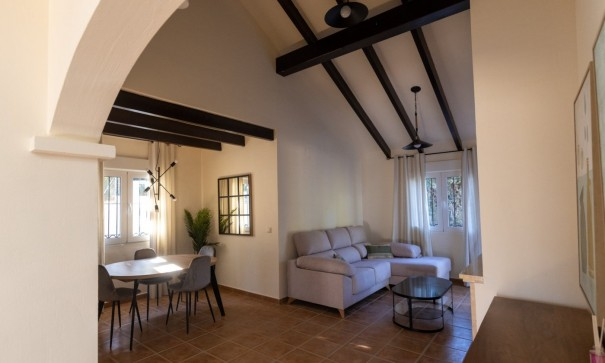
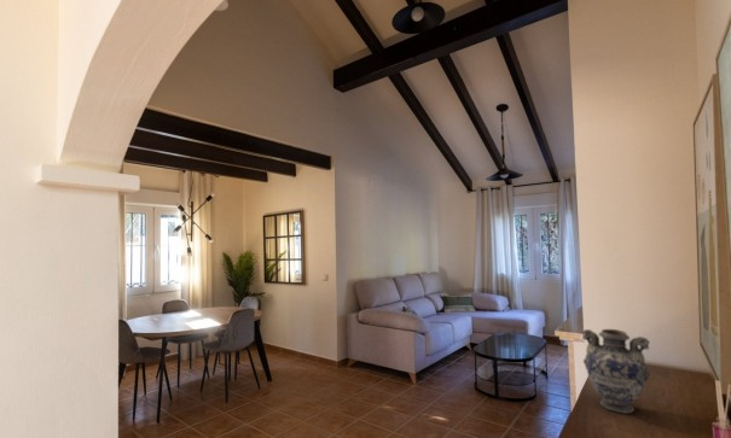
+ decorative vase (615, 368)
